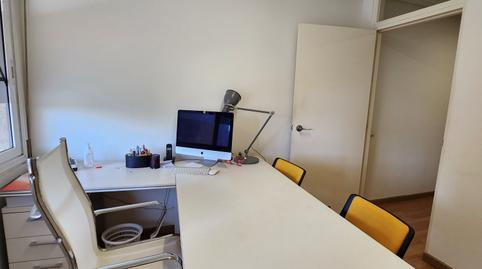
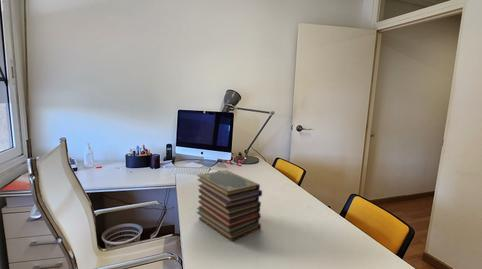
+ book stack (227, 201)
